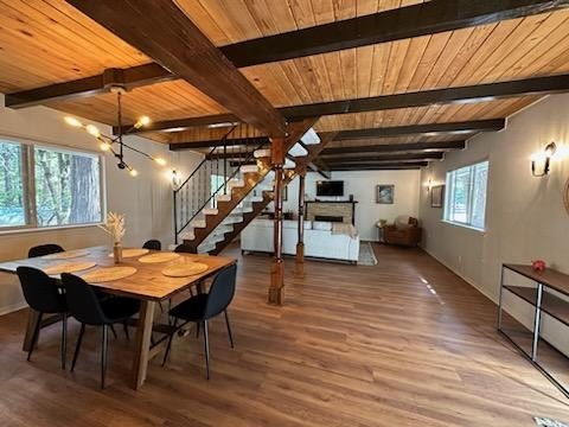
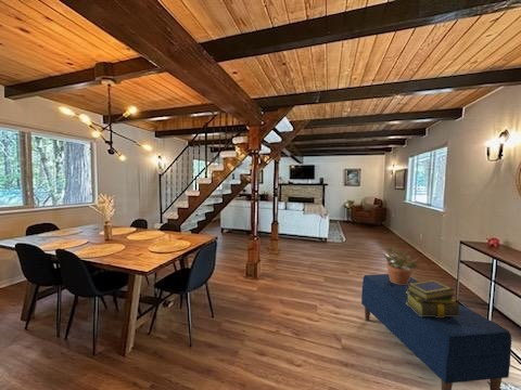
+ potted plant (401, 266)
+ bench (419, 323)
+ stack of books (430, 298)
